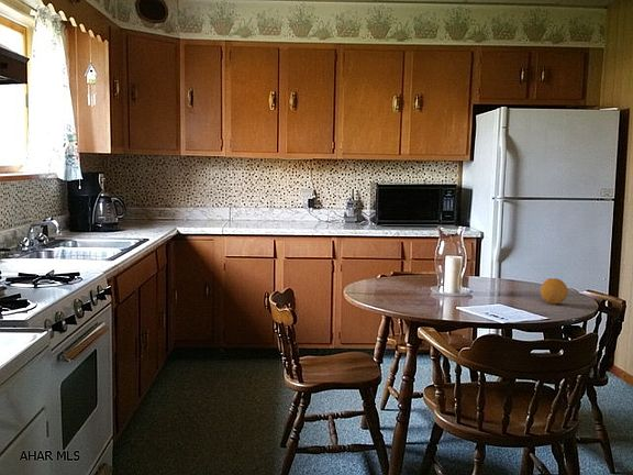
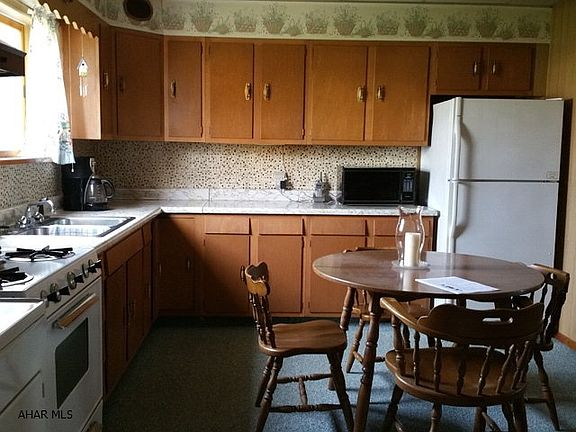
- fruit (554, 290)
